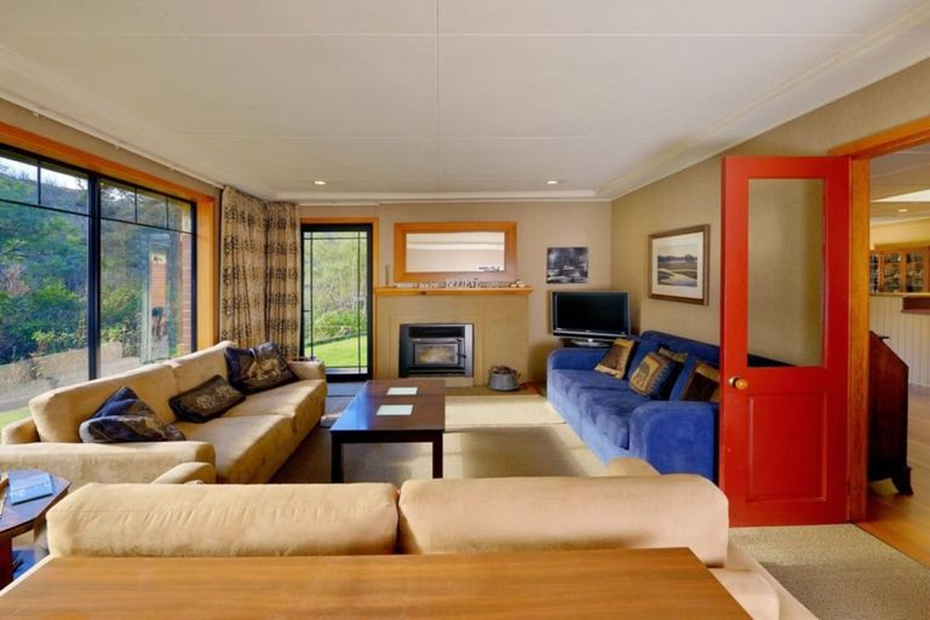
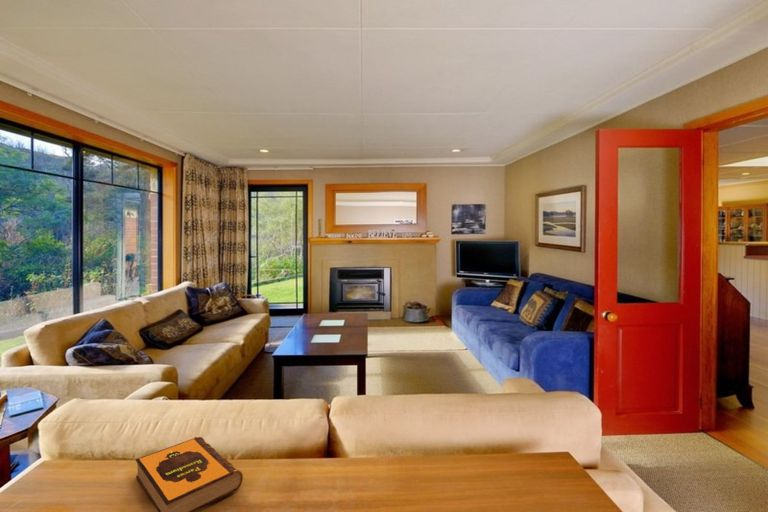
+ hardback book (188, 472)
